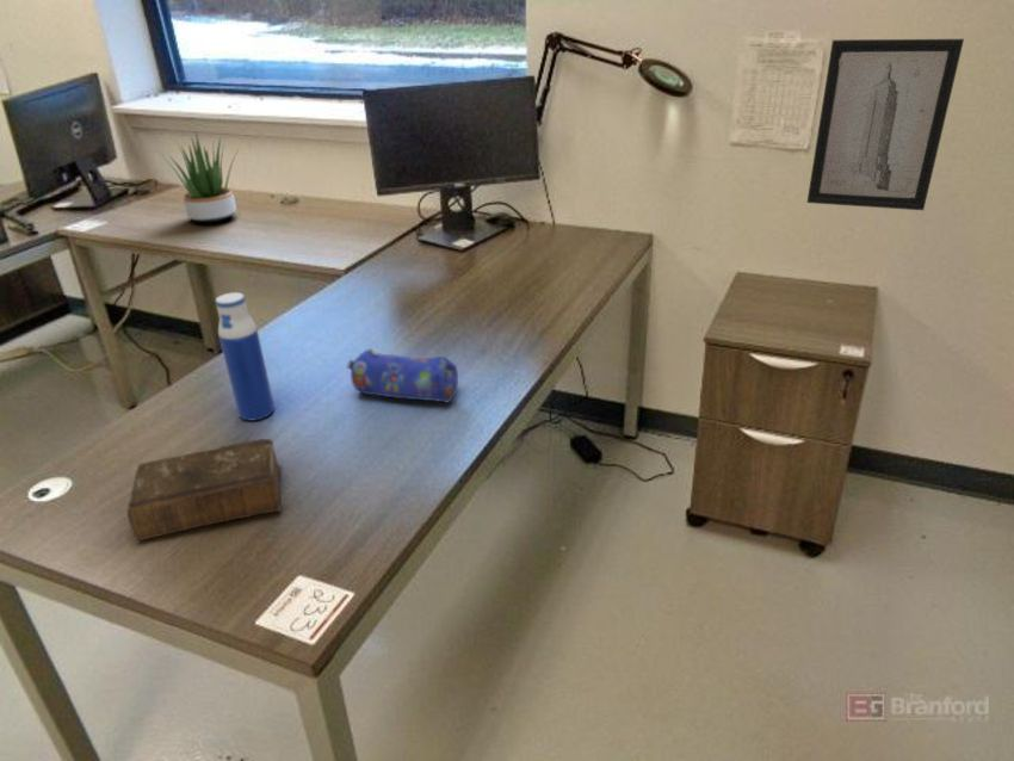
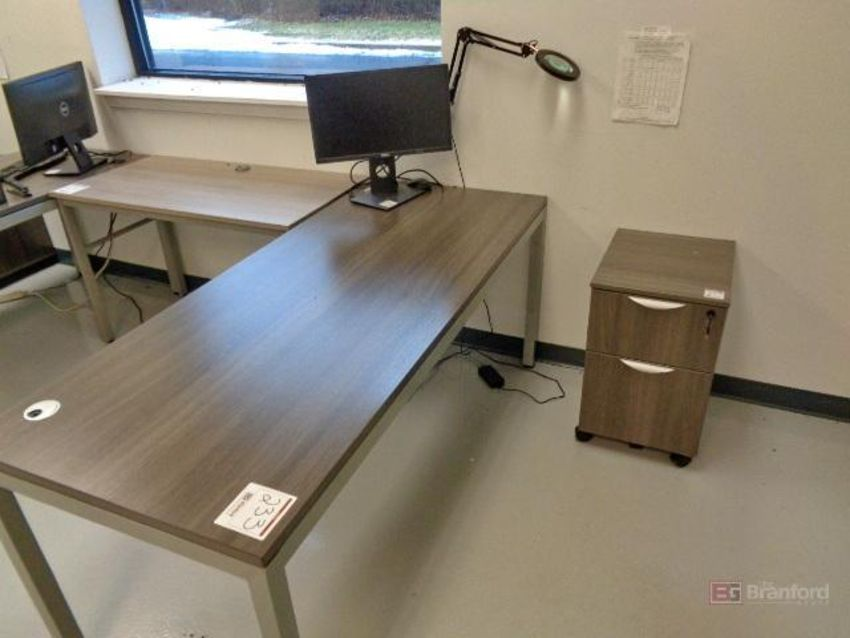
- water bottle (243, 357)
- wall art (878, 126)
- pencil case (403, 375)
- potted plant (204, 178)
- book (209, 487)
